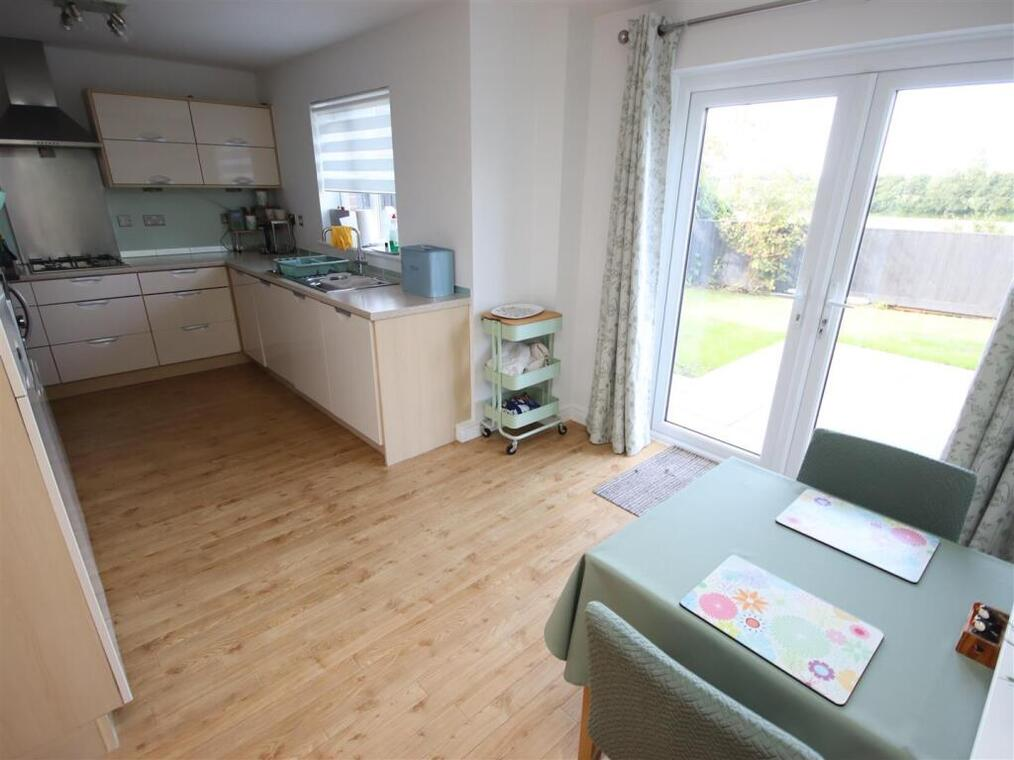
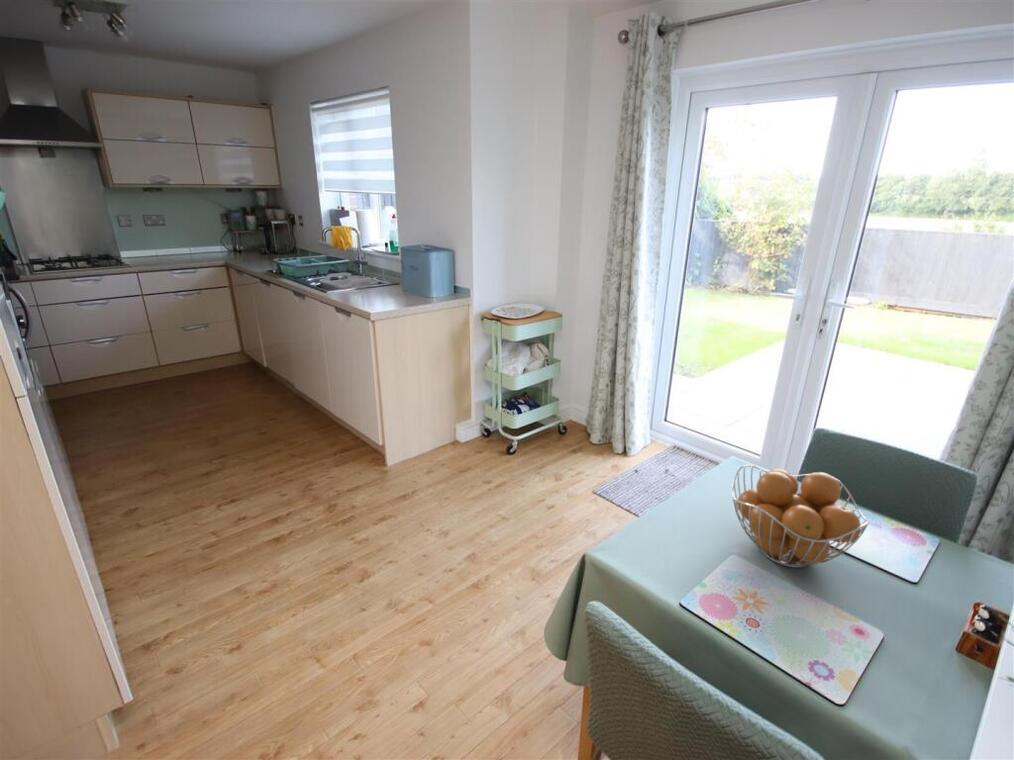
+ fruit basket (792, 515)
